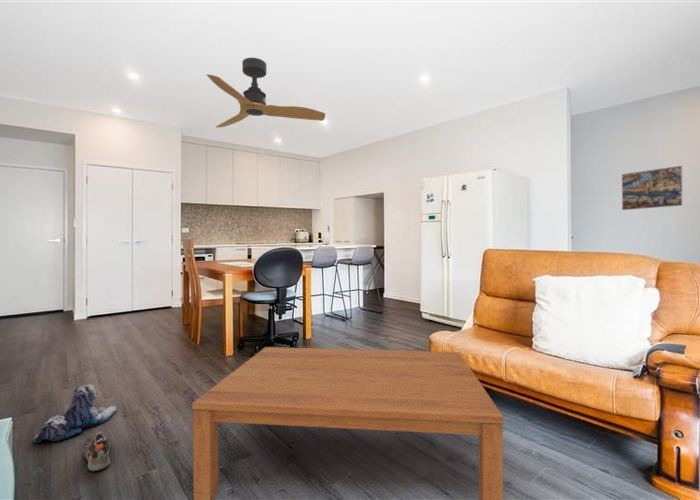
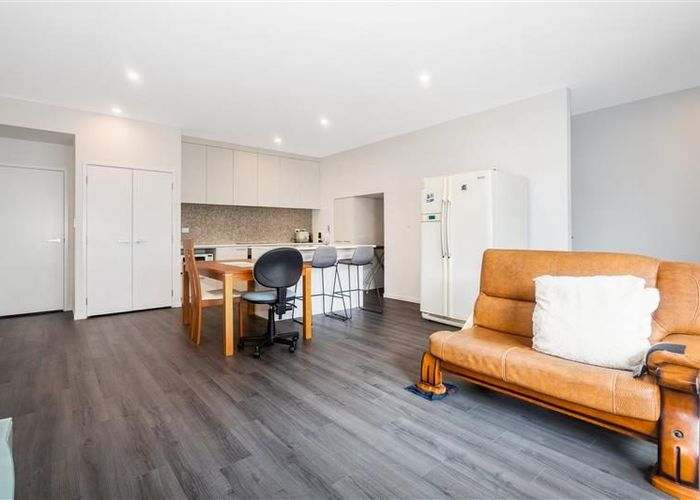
- coffee table (352, 412)
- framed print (650, 189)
- ceiling fan (264, 93)
- plush toy (77, 406)
- shoe (98, 443)
